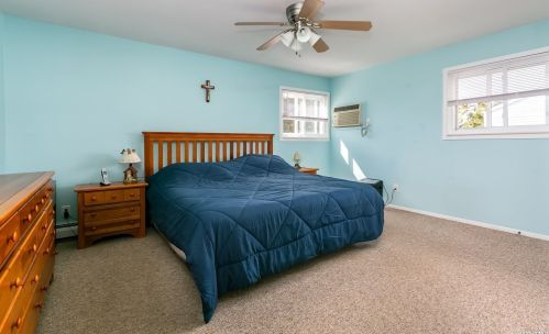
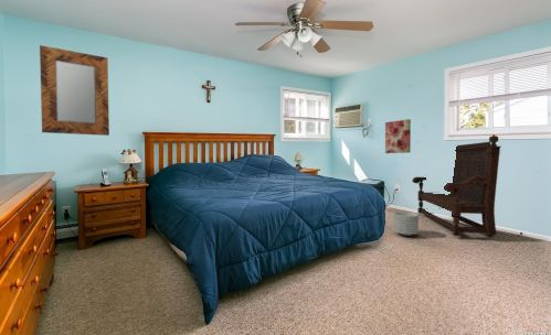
+ home mirror (76, 93)
+ bench (448, 183)
+ planter (405, 224)
+ wall art (396, 137)
